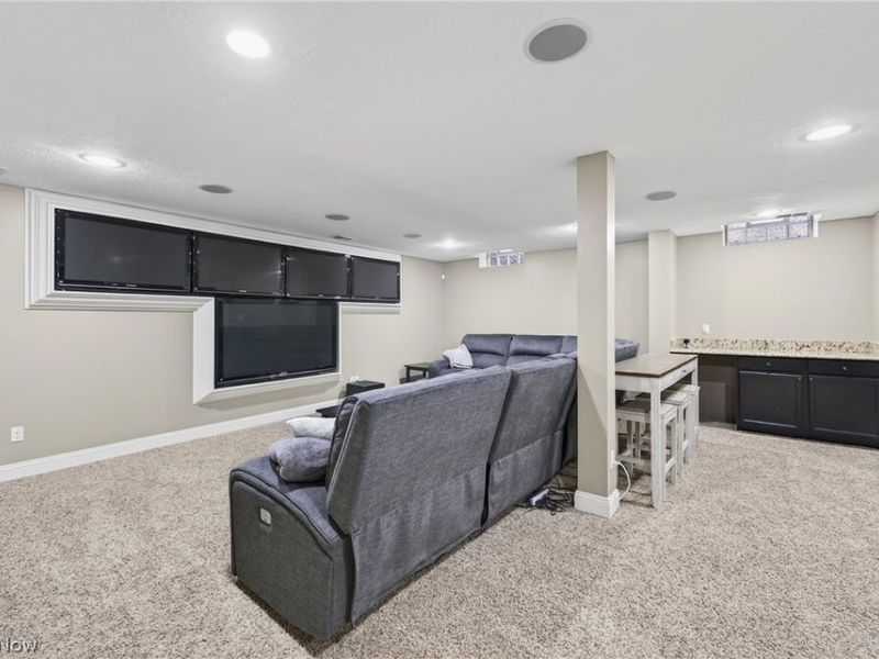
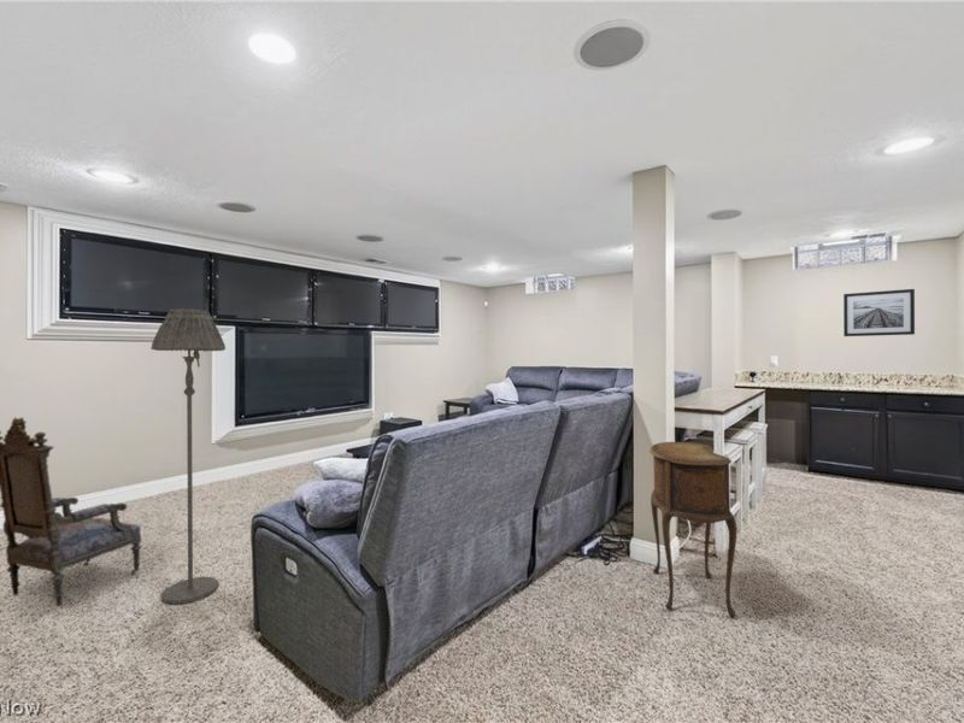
+ floor lamp (189, 451)
+ armchair (69, 499)
+ wall art (877, 313)
+ side table (687, 519)
